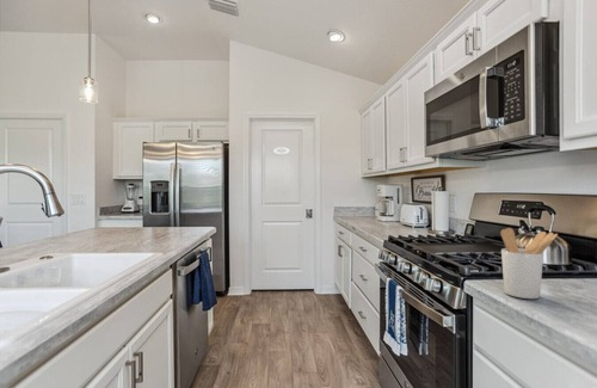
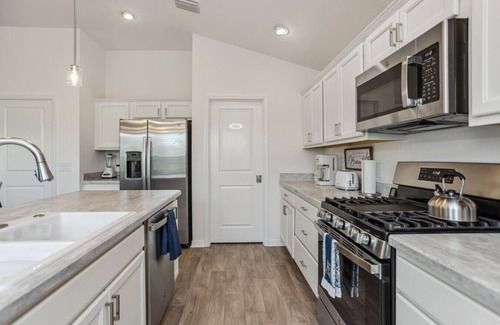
- utensil holder (529, 261)
